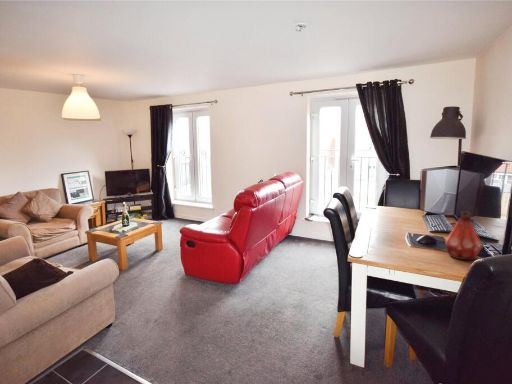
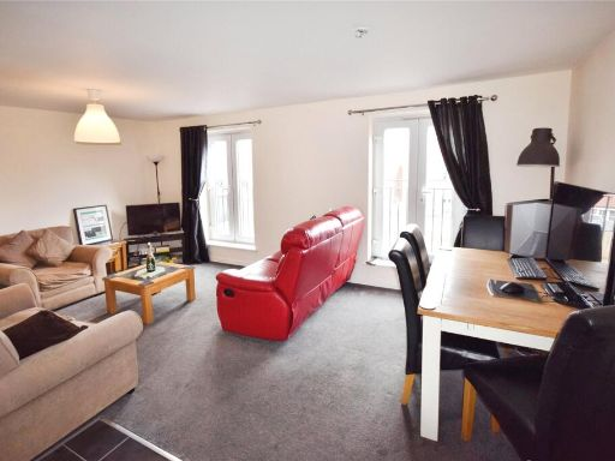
- bottle (463, 234)
